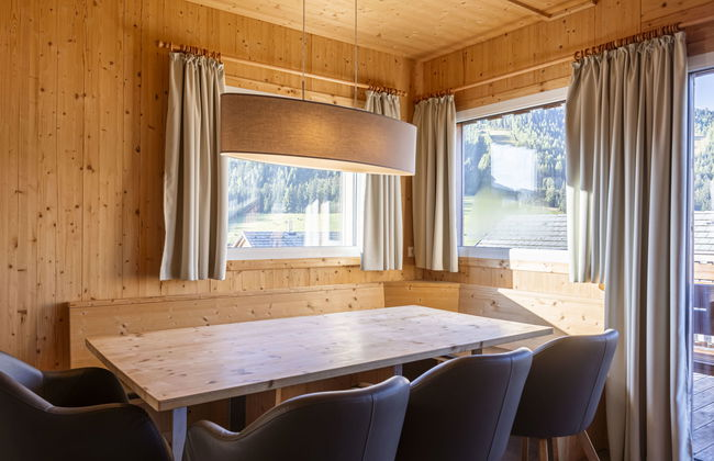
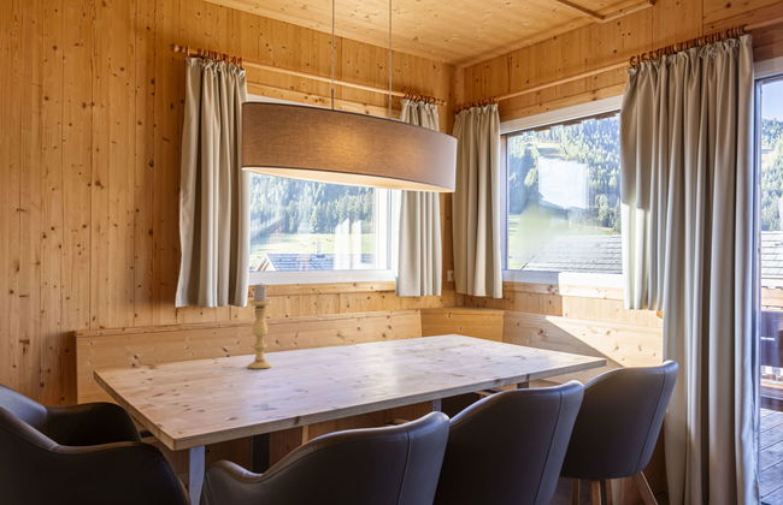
+ candle holder (259, 323)
